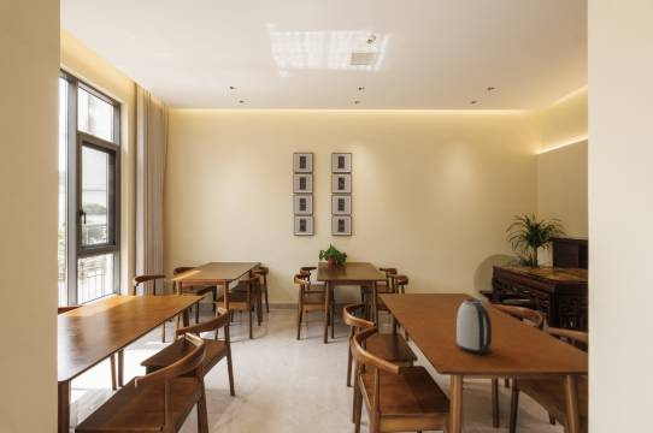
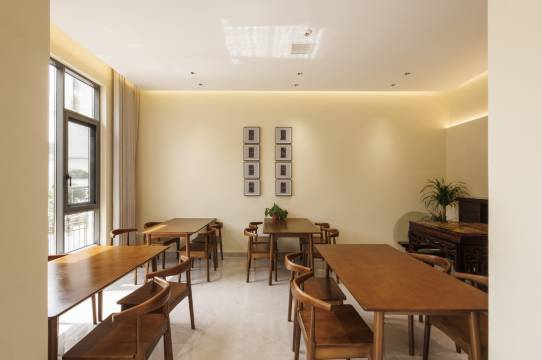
- kettle (476, 325)
